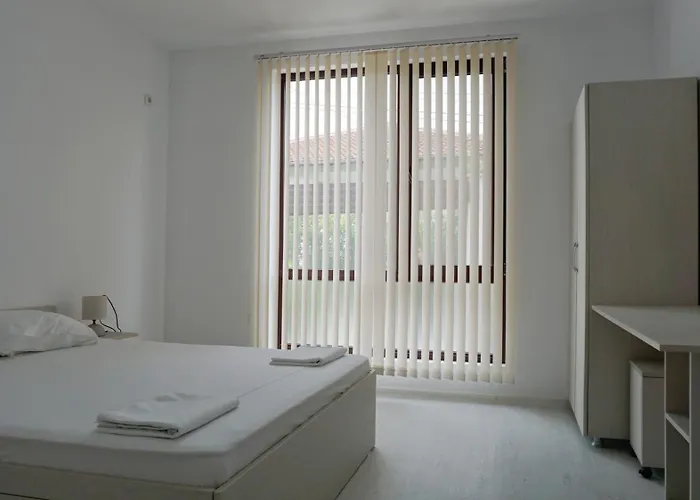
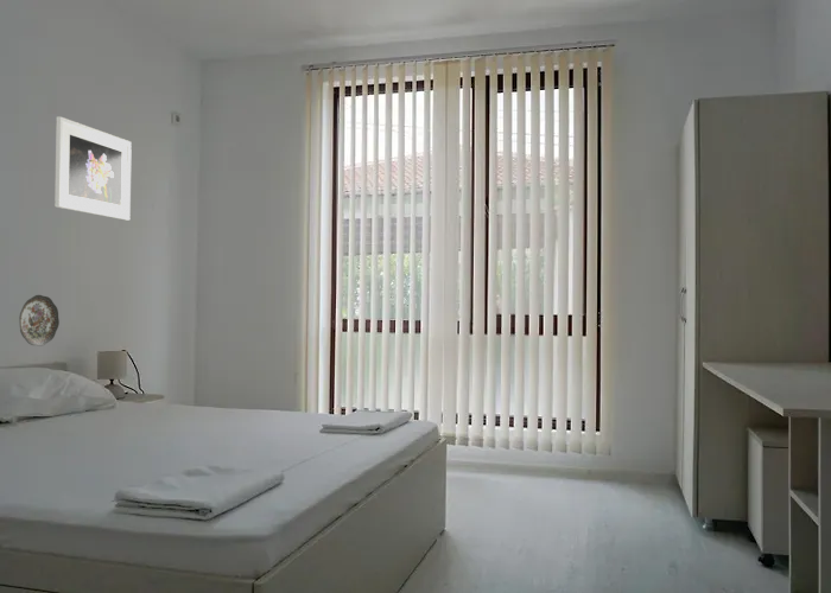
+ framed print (95, 171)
+ decorative plate (37, 320)
